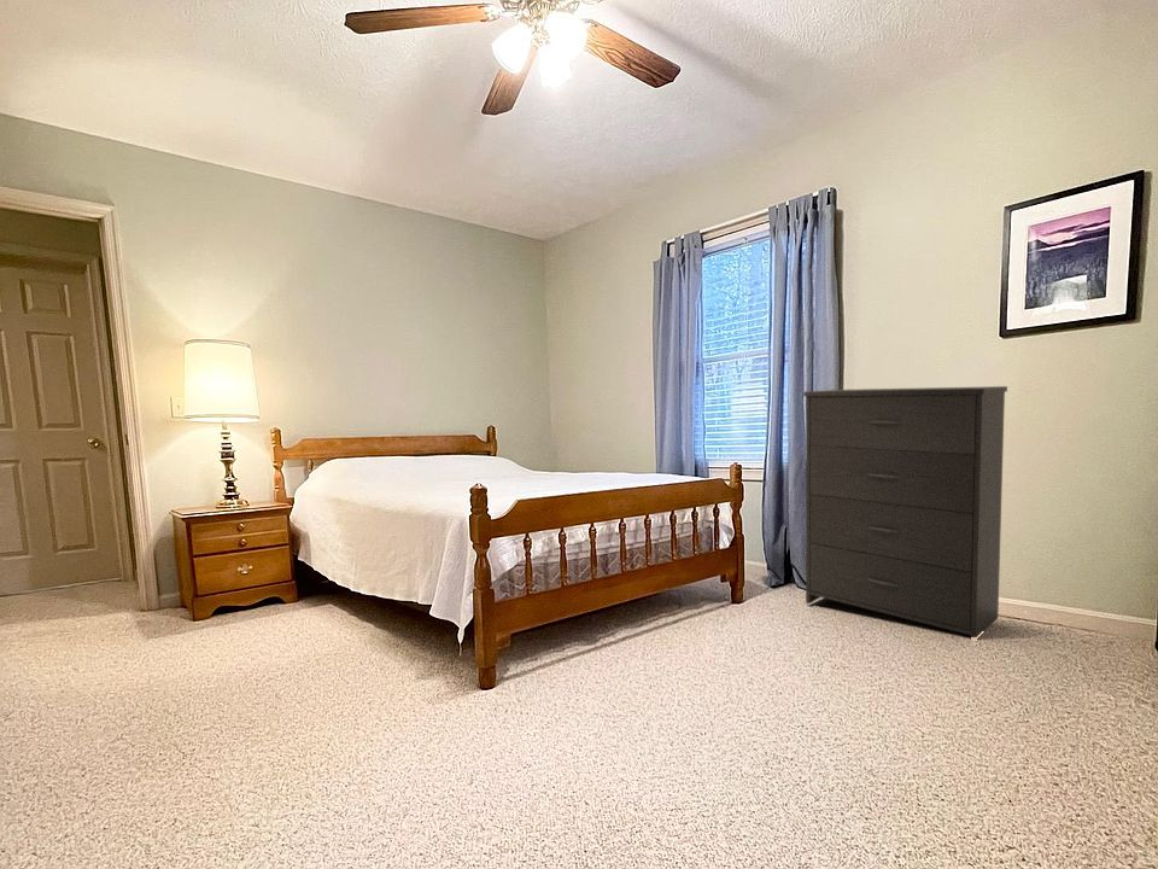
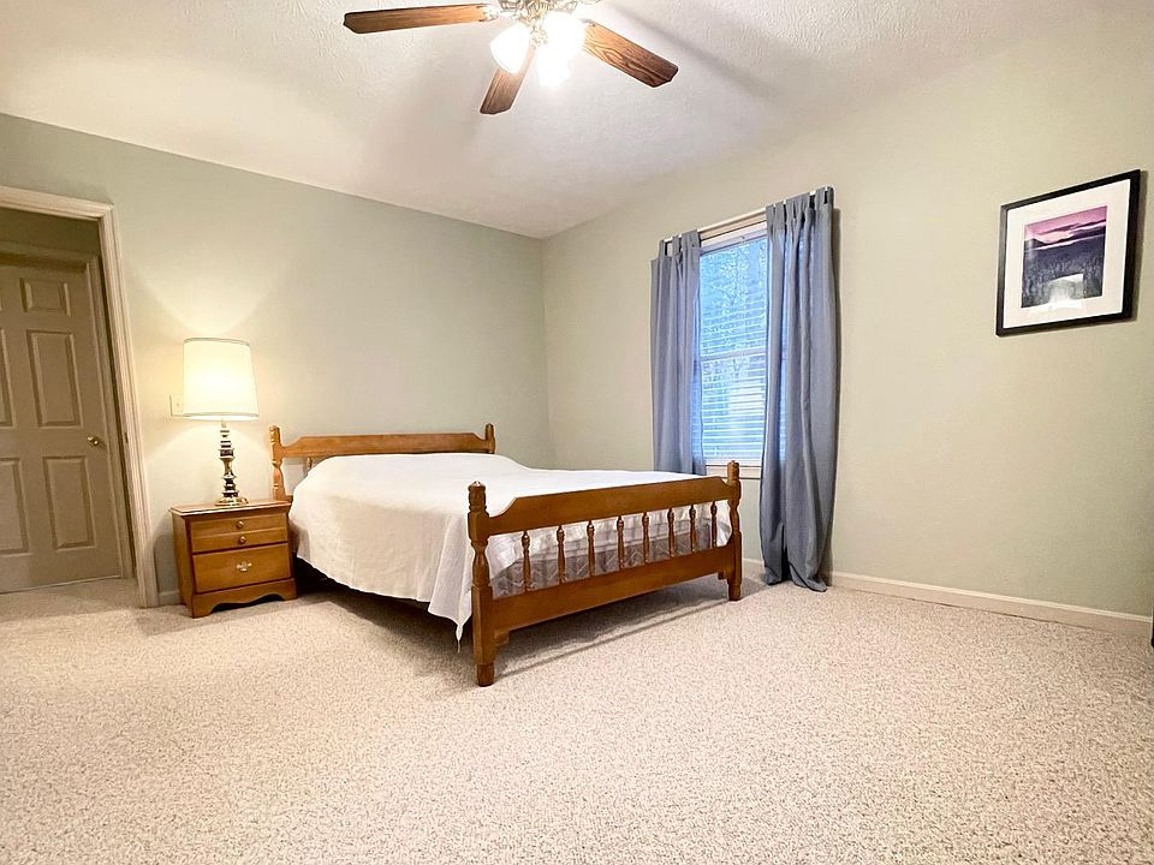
- dresser (897, 502)
